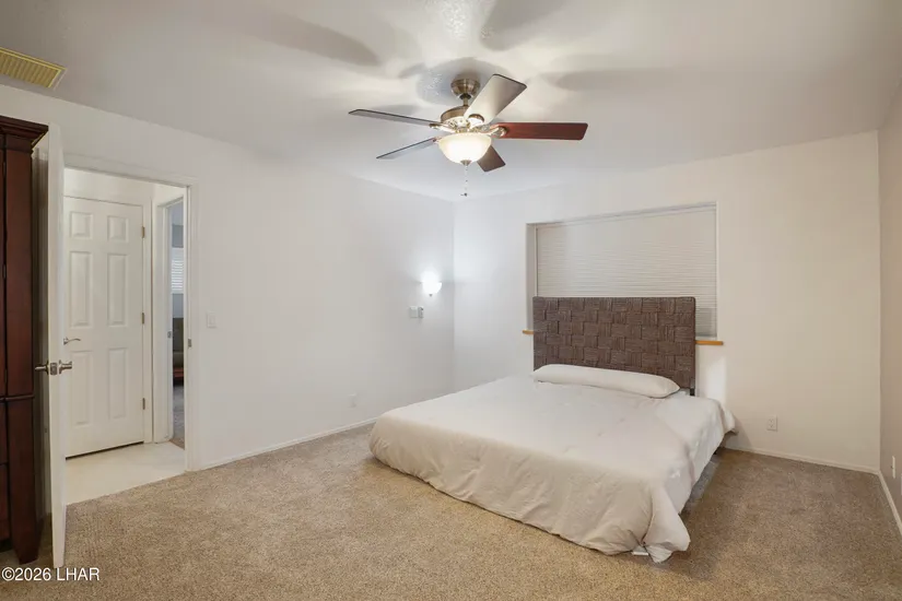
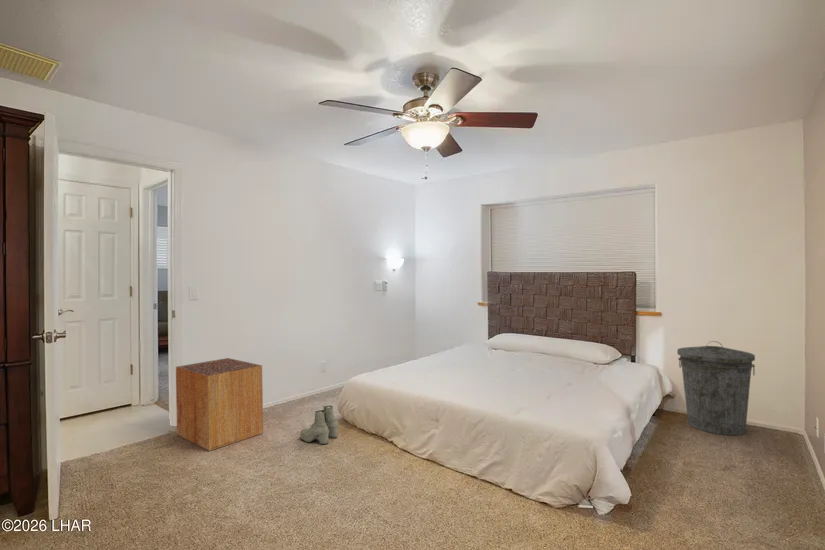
+ trash can (714, 383)
+ boots (319, 422)
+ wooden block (219, 399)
